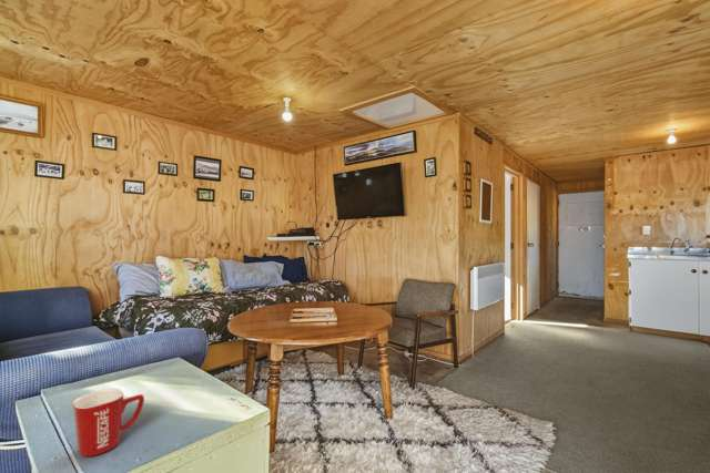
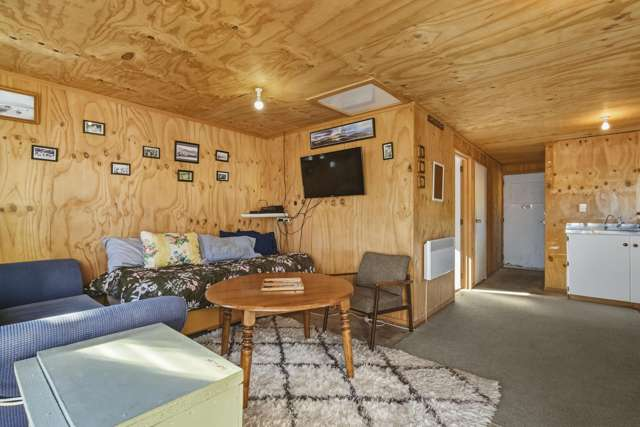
- mug (111, 418)
